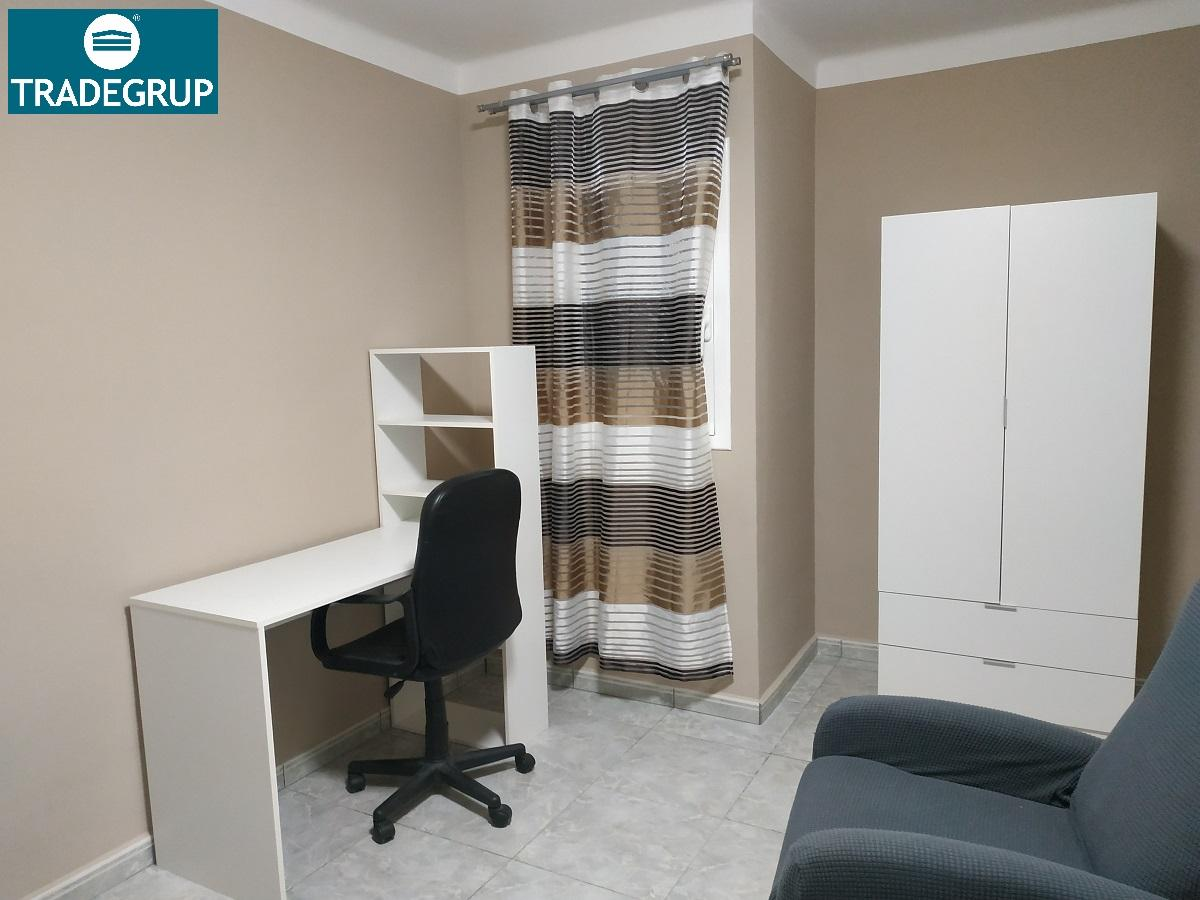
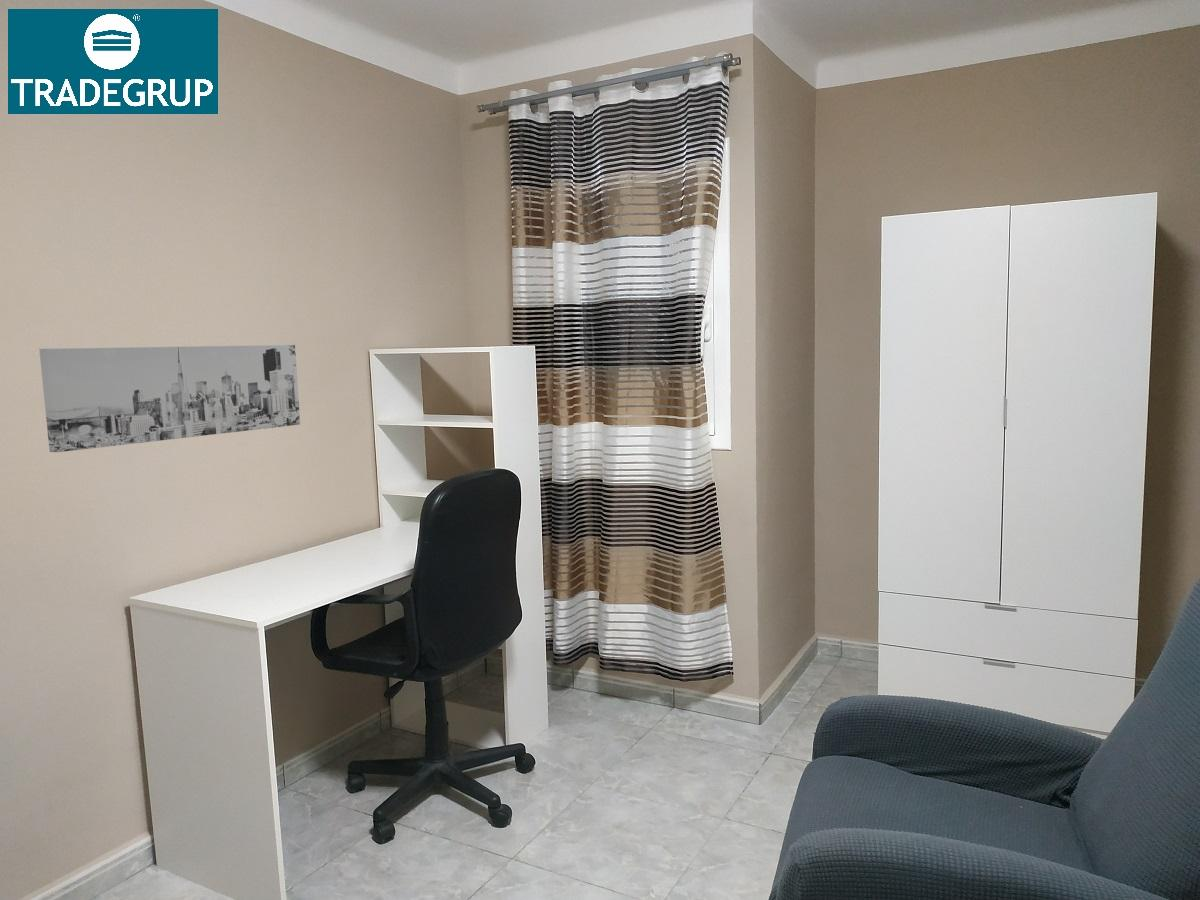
+ wall art (187, 391)
